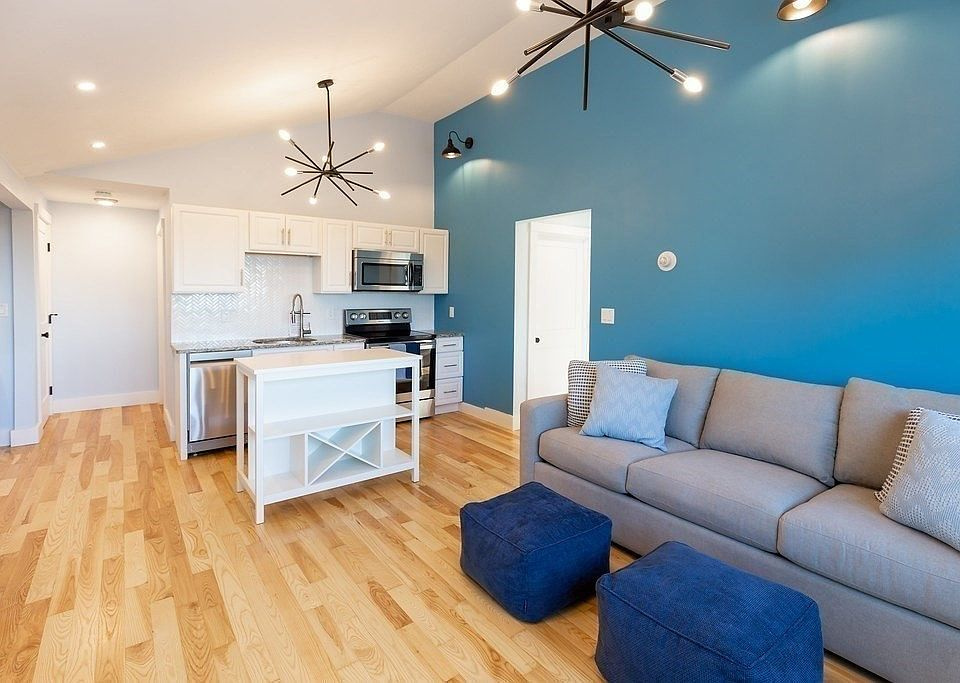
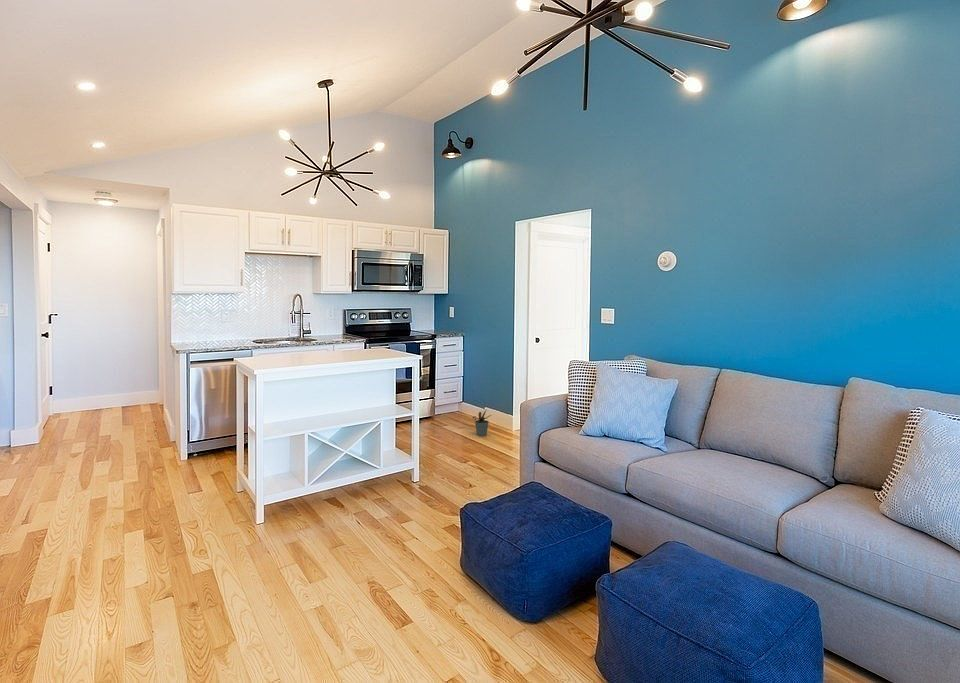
+ potted plant (482, 422)
